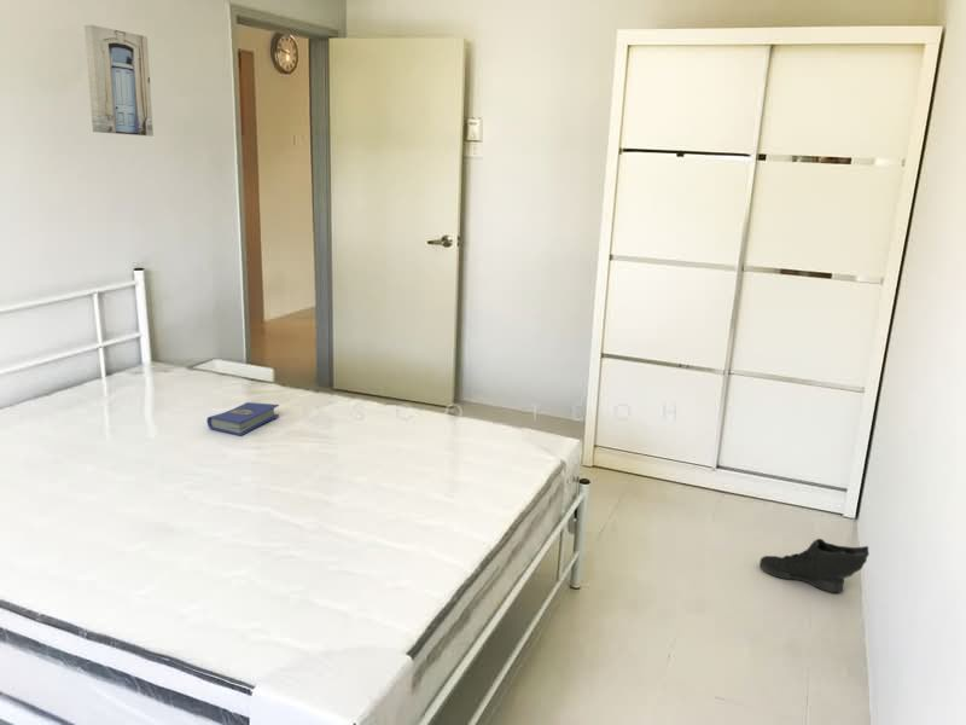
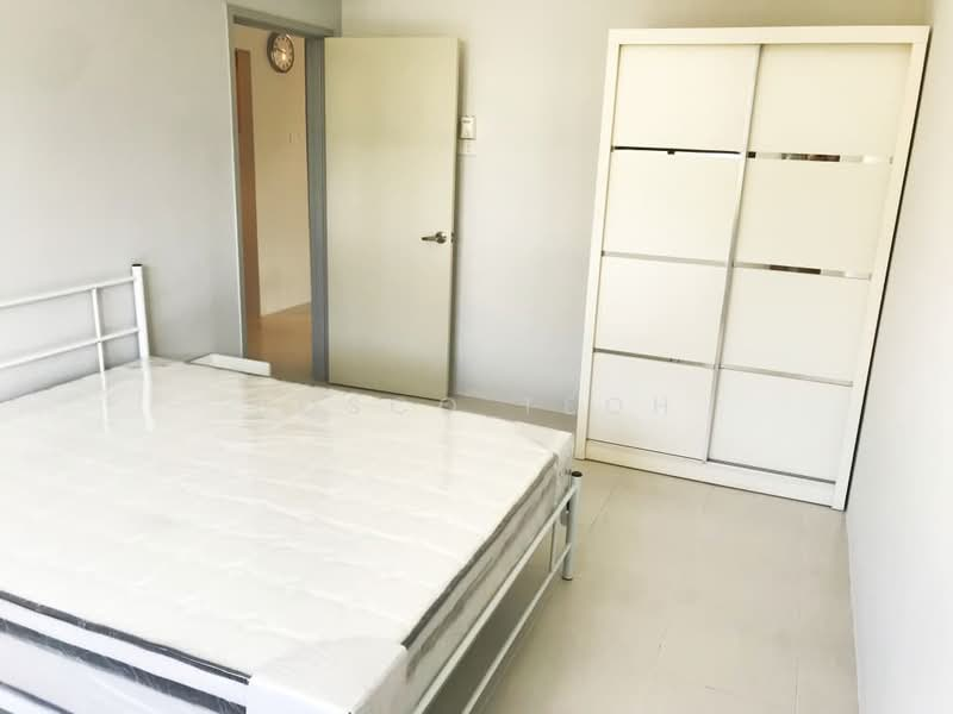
- hardcover book (243, 416)
- wall art (120, 83)
- sneaker (813, 557)
